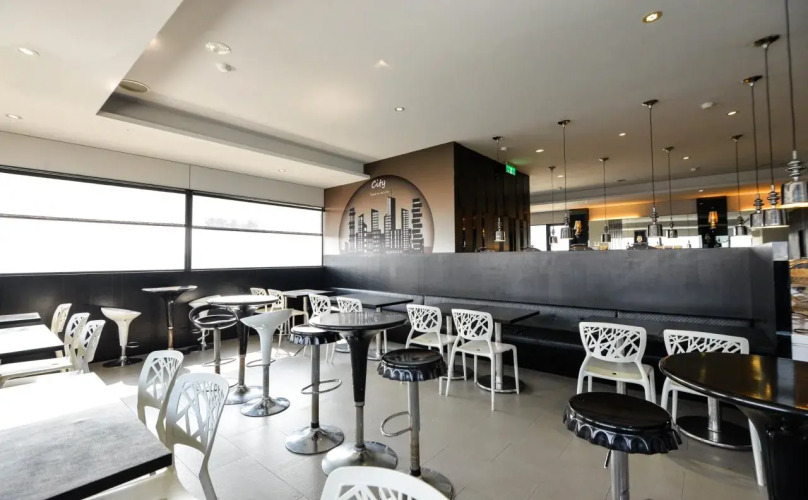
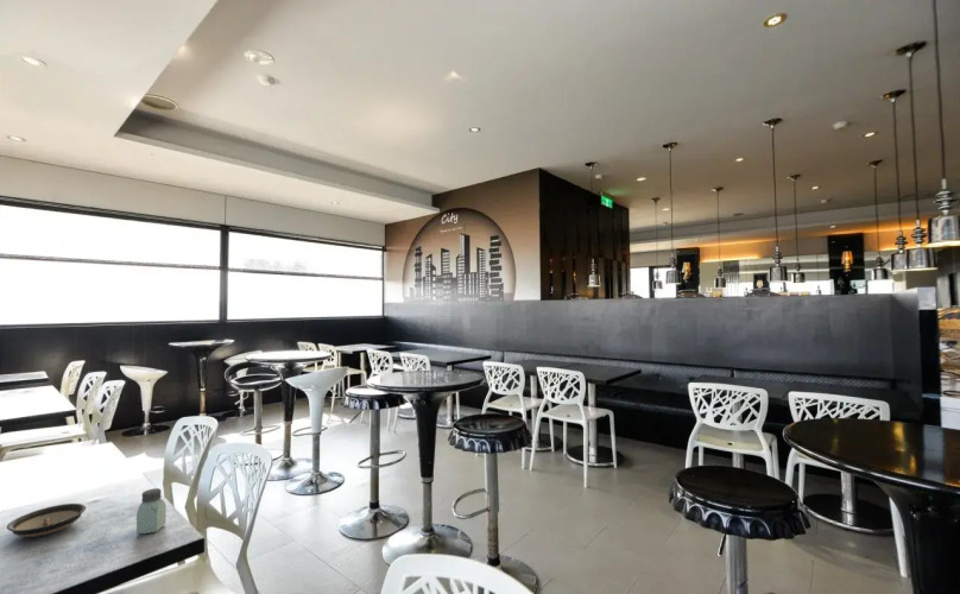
+ saltshaker (151, 510)
+ saucer (48, 523)
